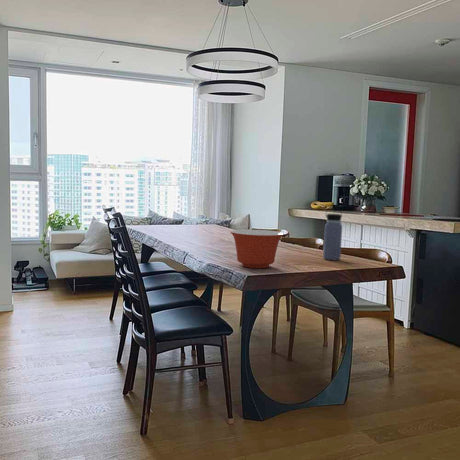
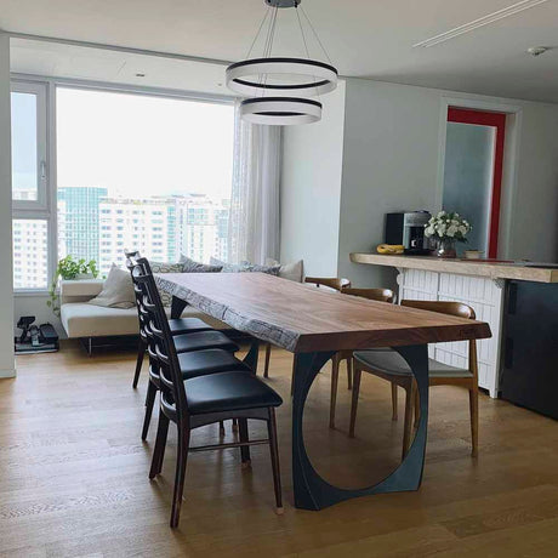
- mixing bowl (256, 249)
- water bottle (333, 233)
